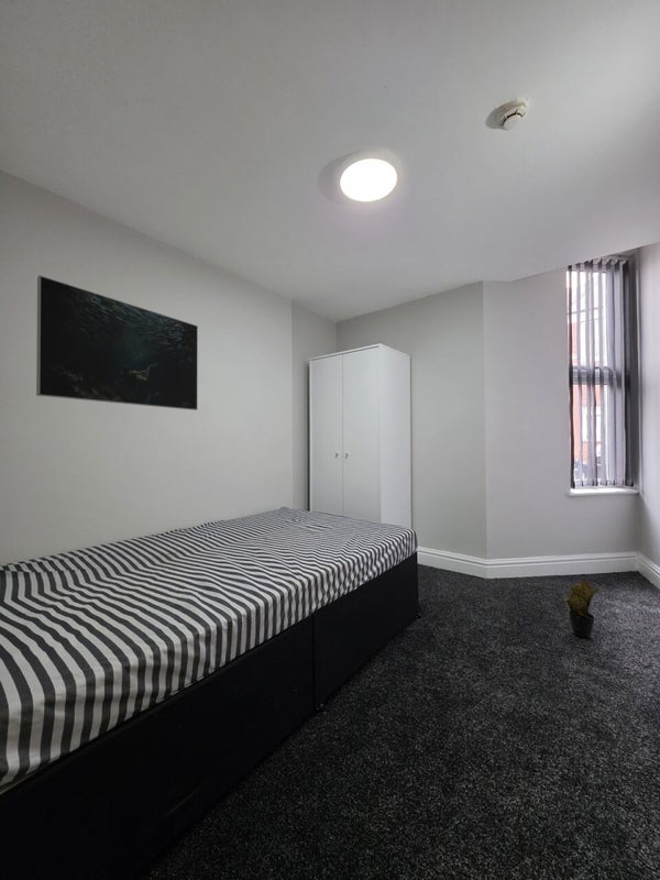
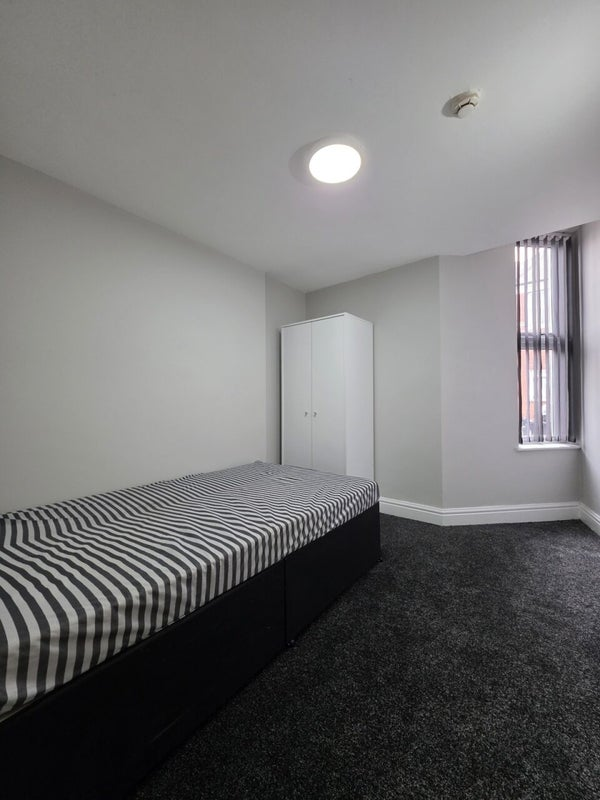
- potted plant (581, 604)
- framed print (131, 354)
